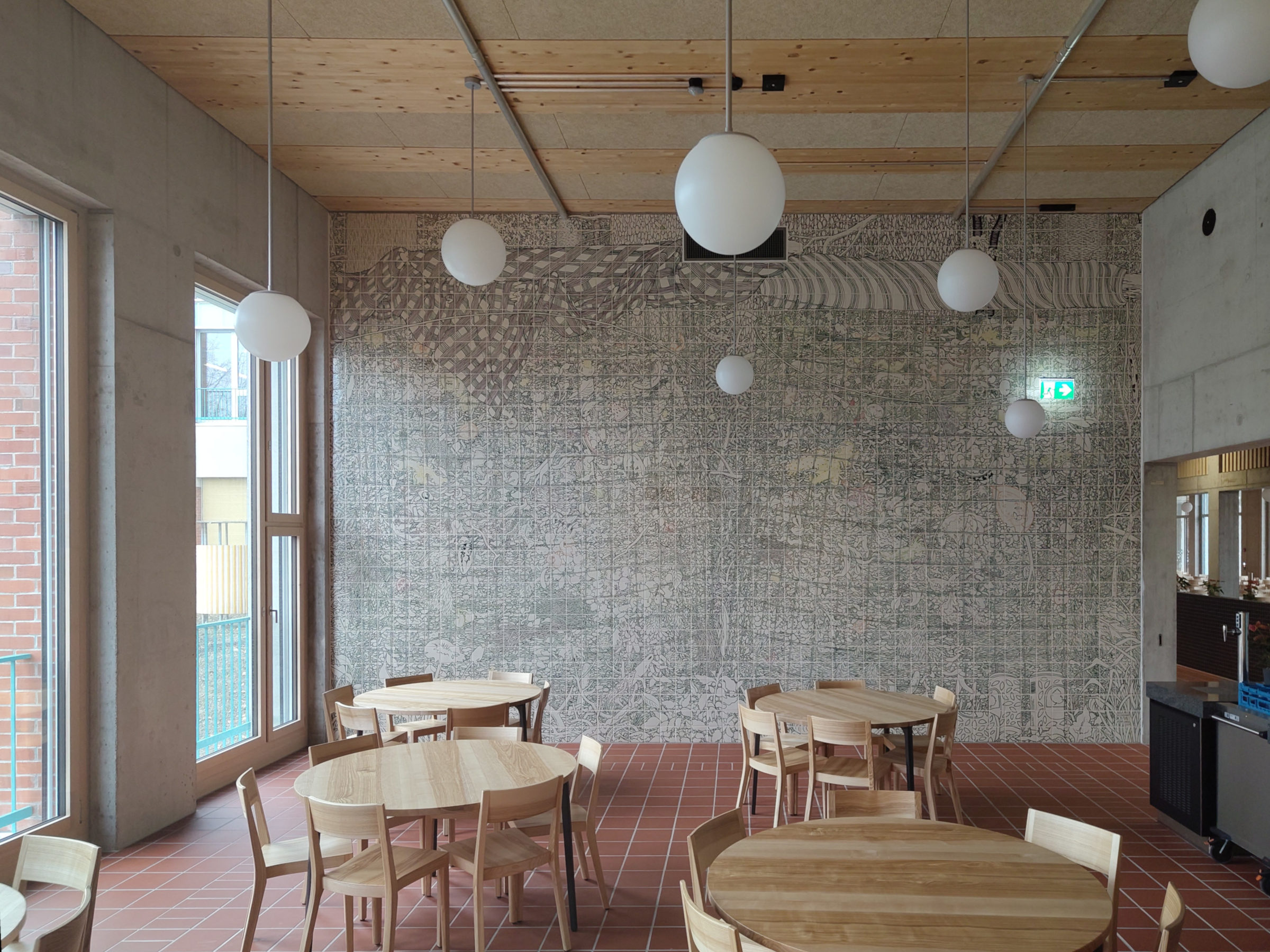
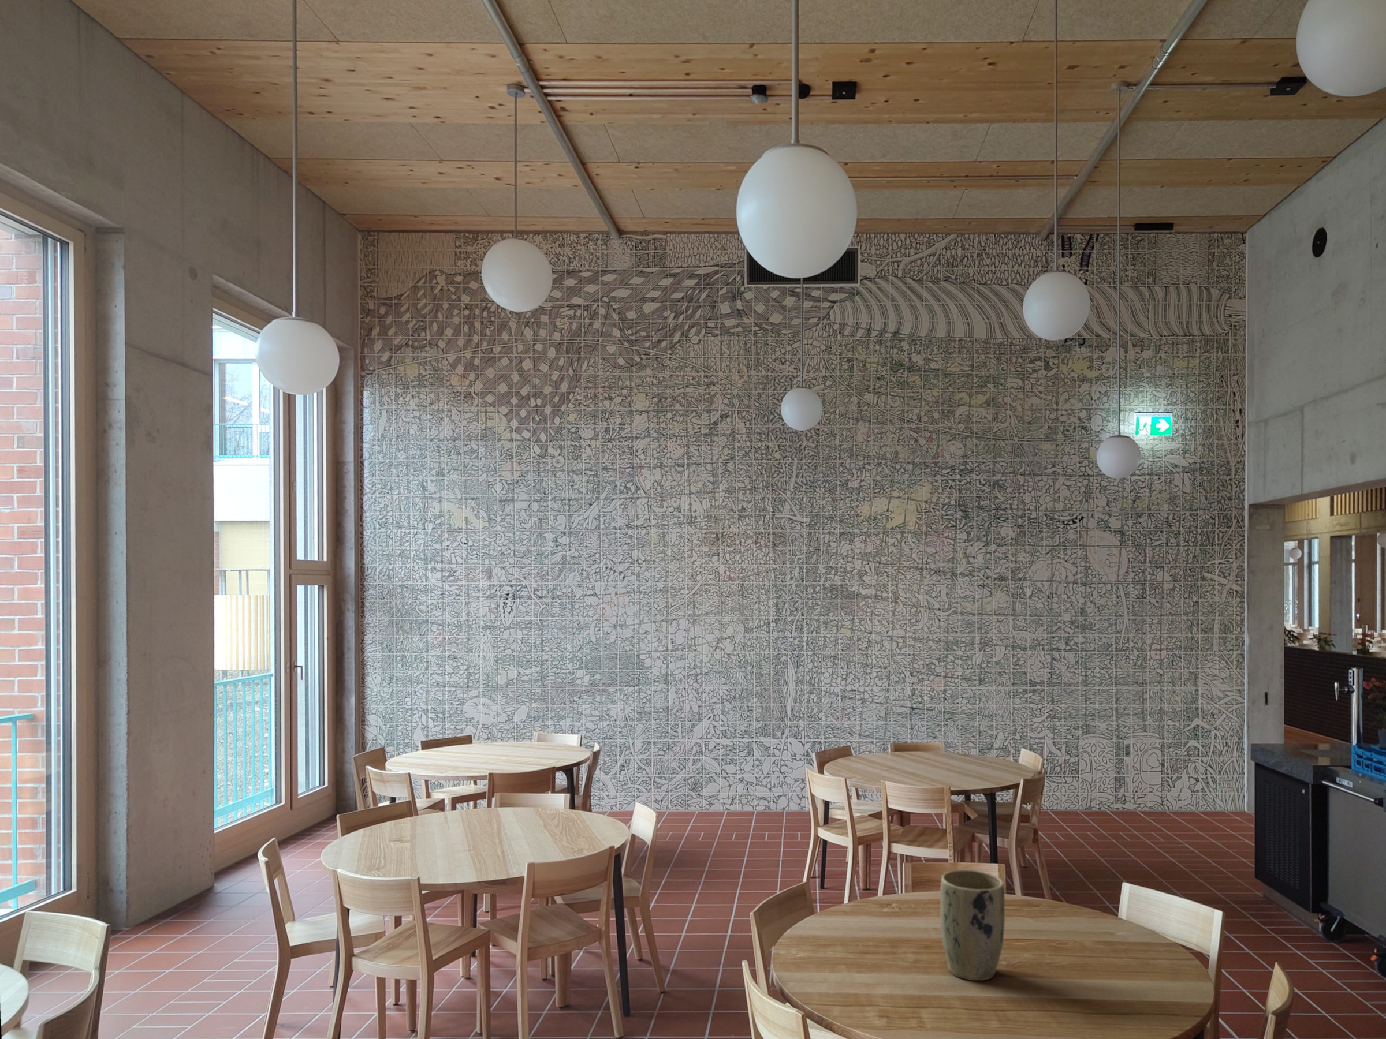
+ plant pot (972, 925)
